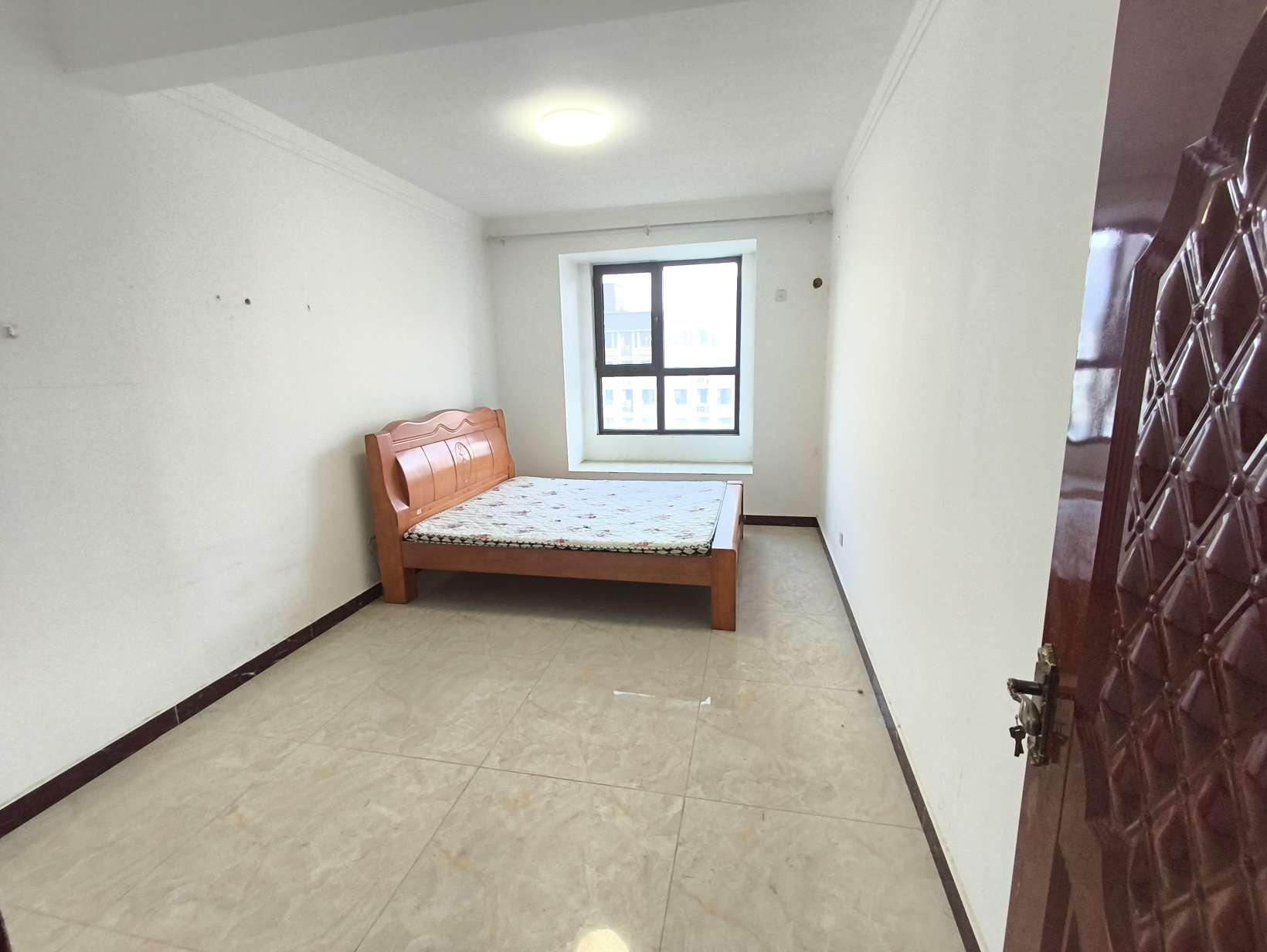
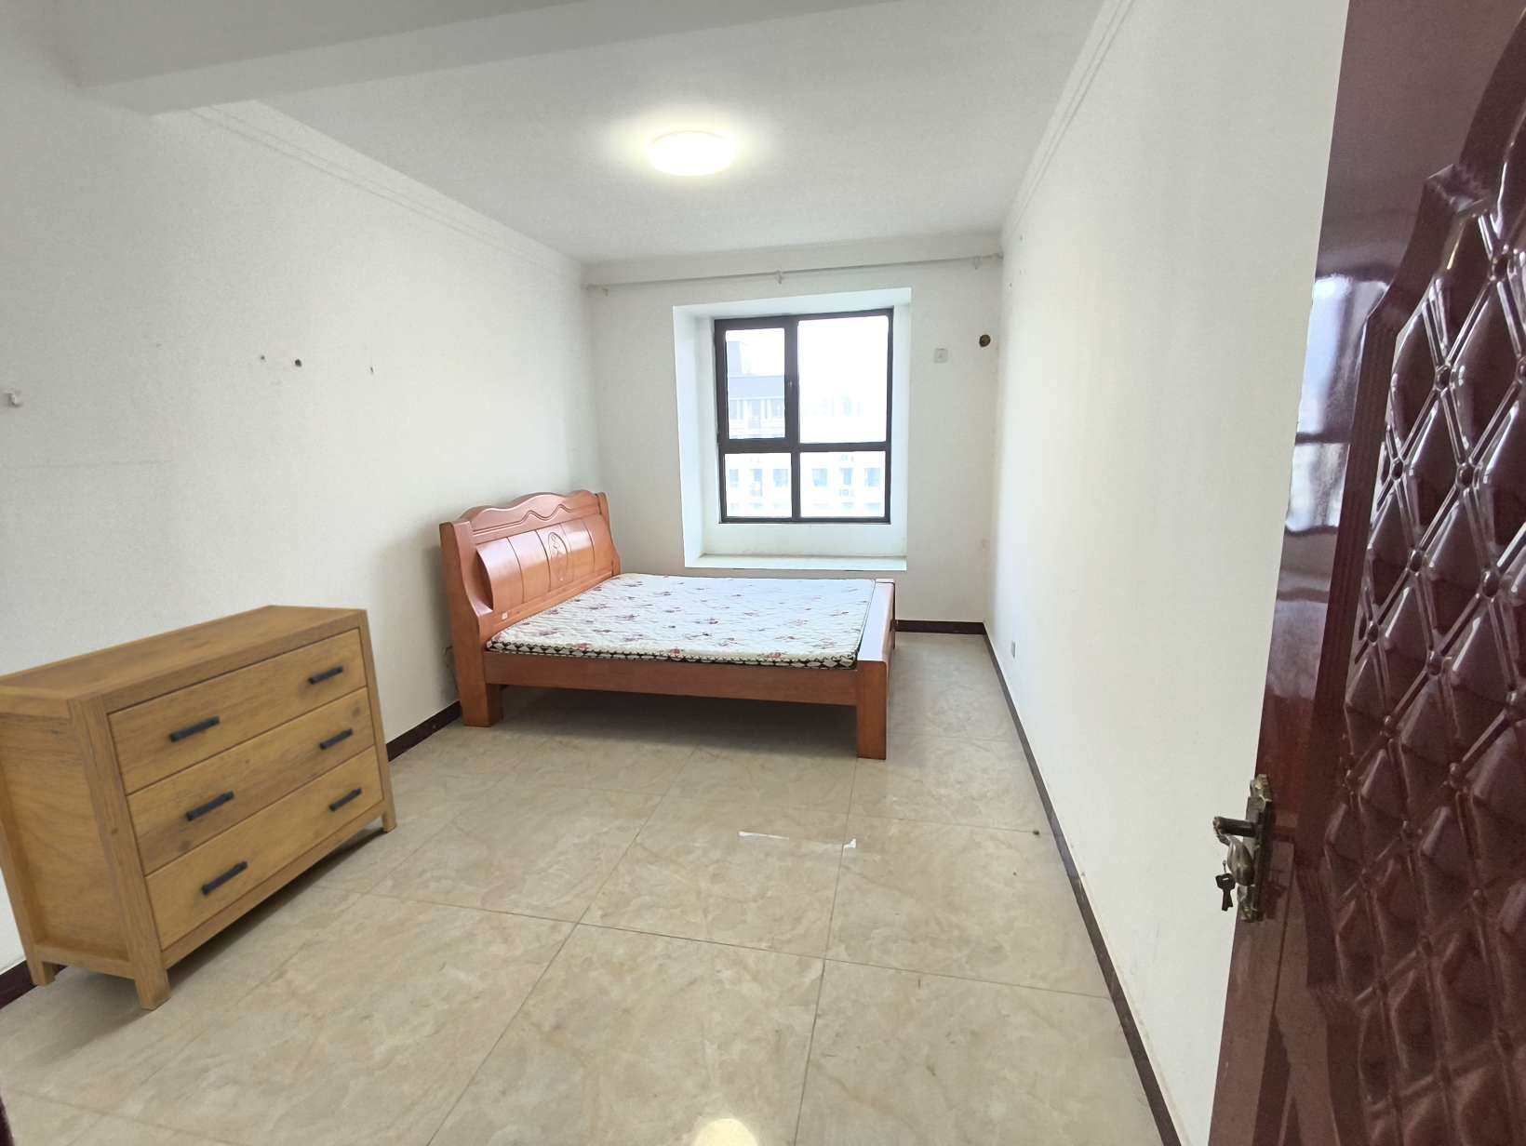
+ dresser (224, 772)
